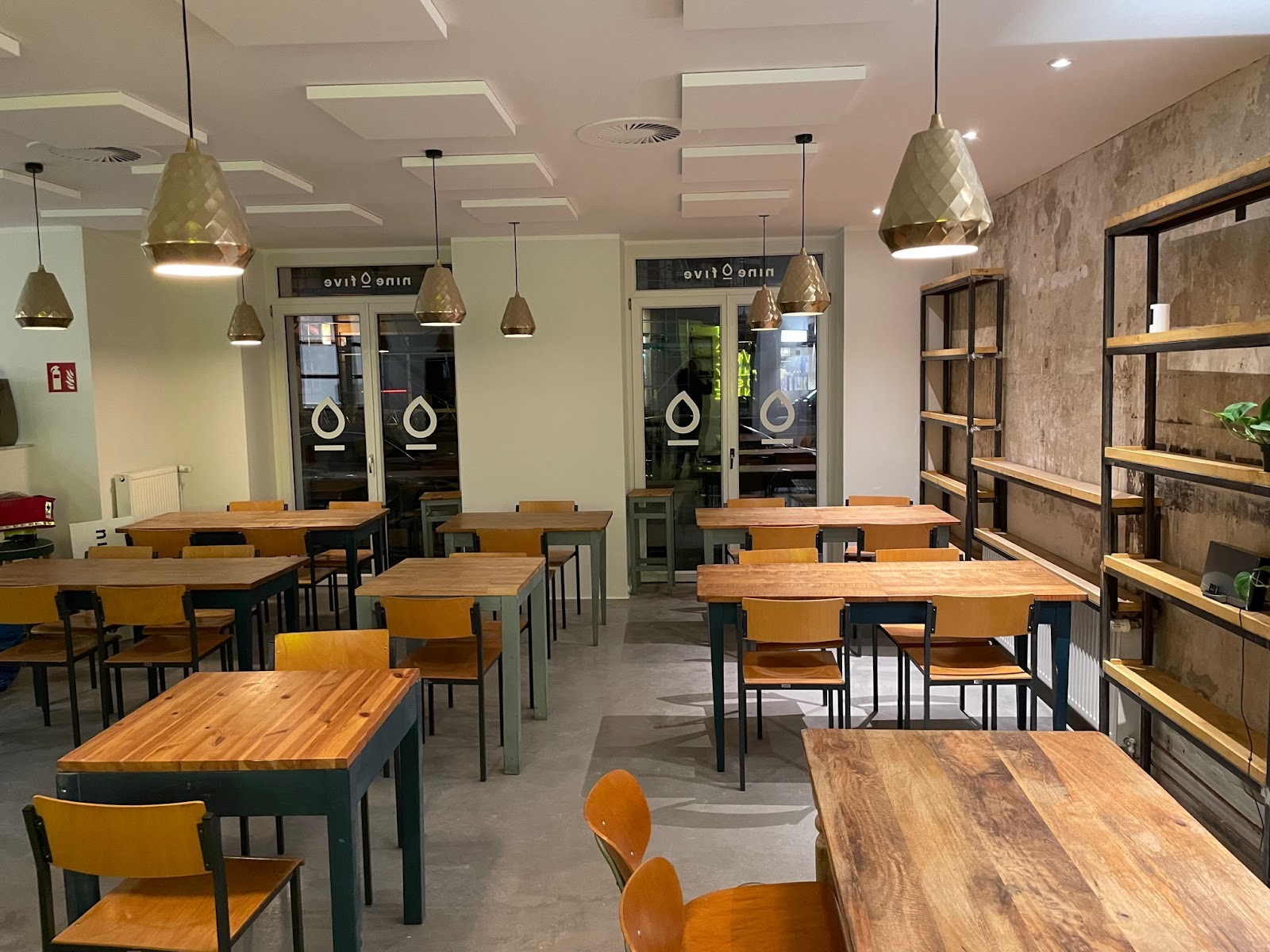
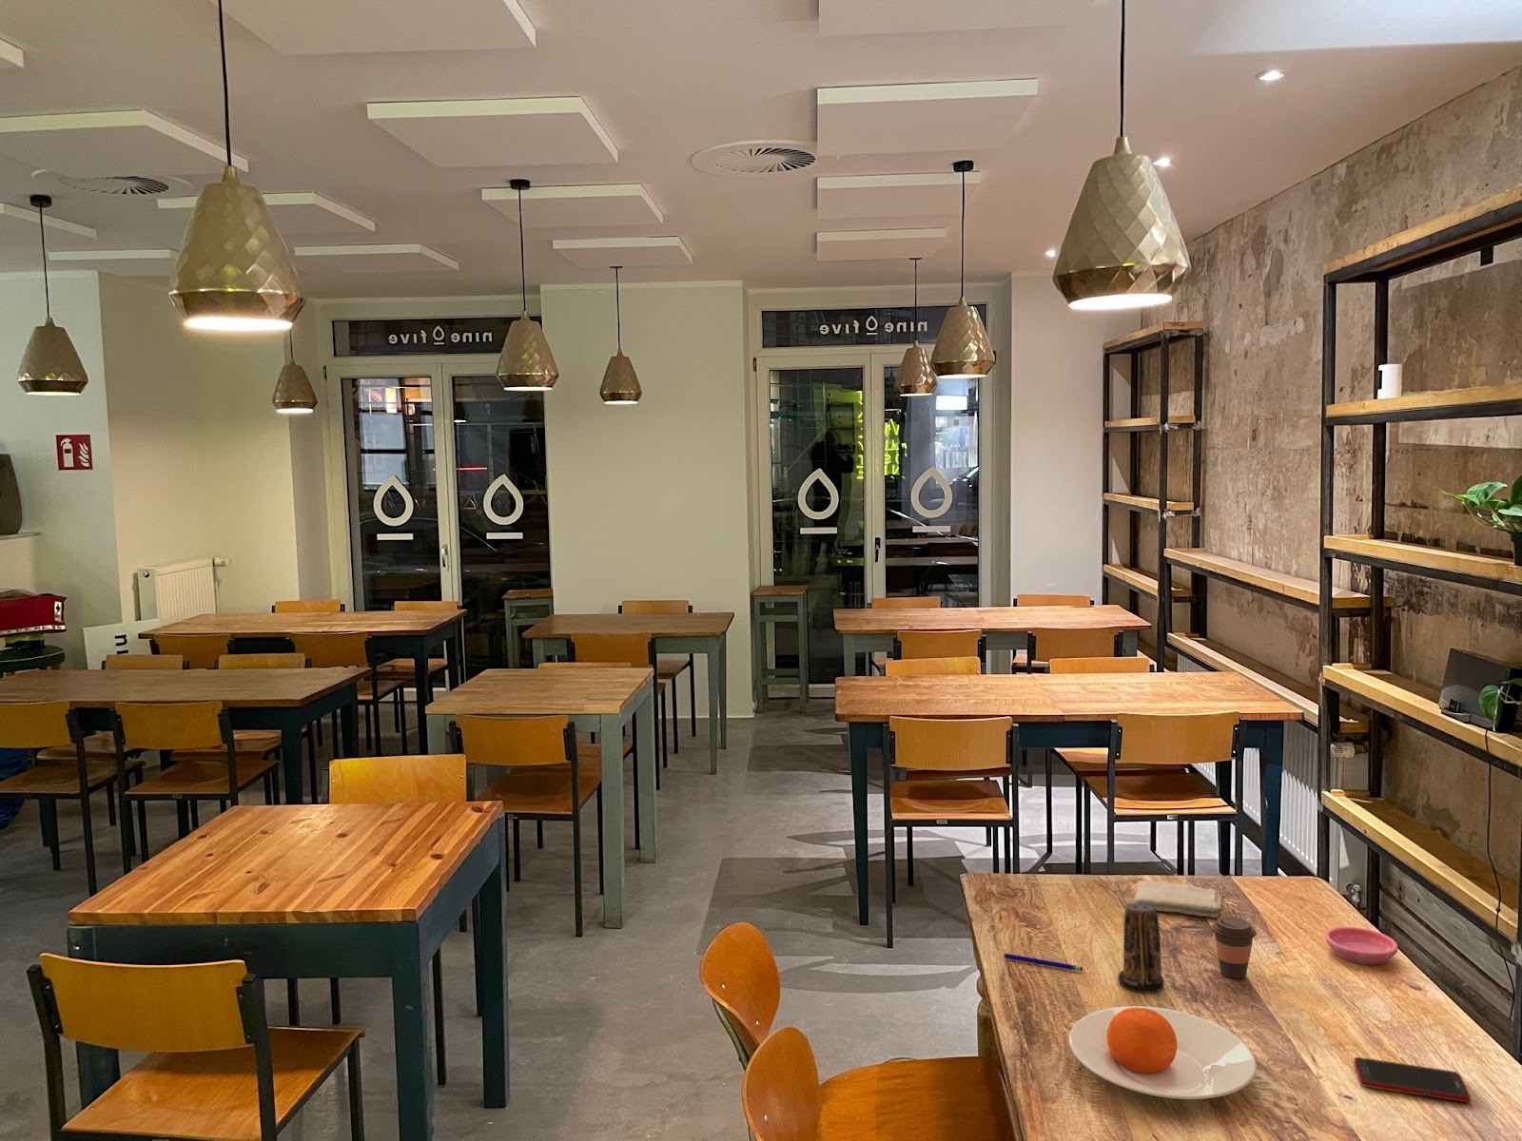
+ washcloth (1177, 898)
+ cell phone (1409, 1079)
+ saucer (1360, 946)
+ pen (1043, 962)
+ candle (1141, 944)
+ plate (1160, 1042)
+ coffee cup (1233, 948)
